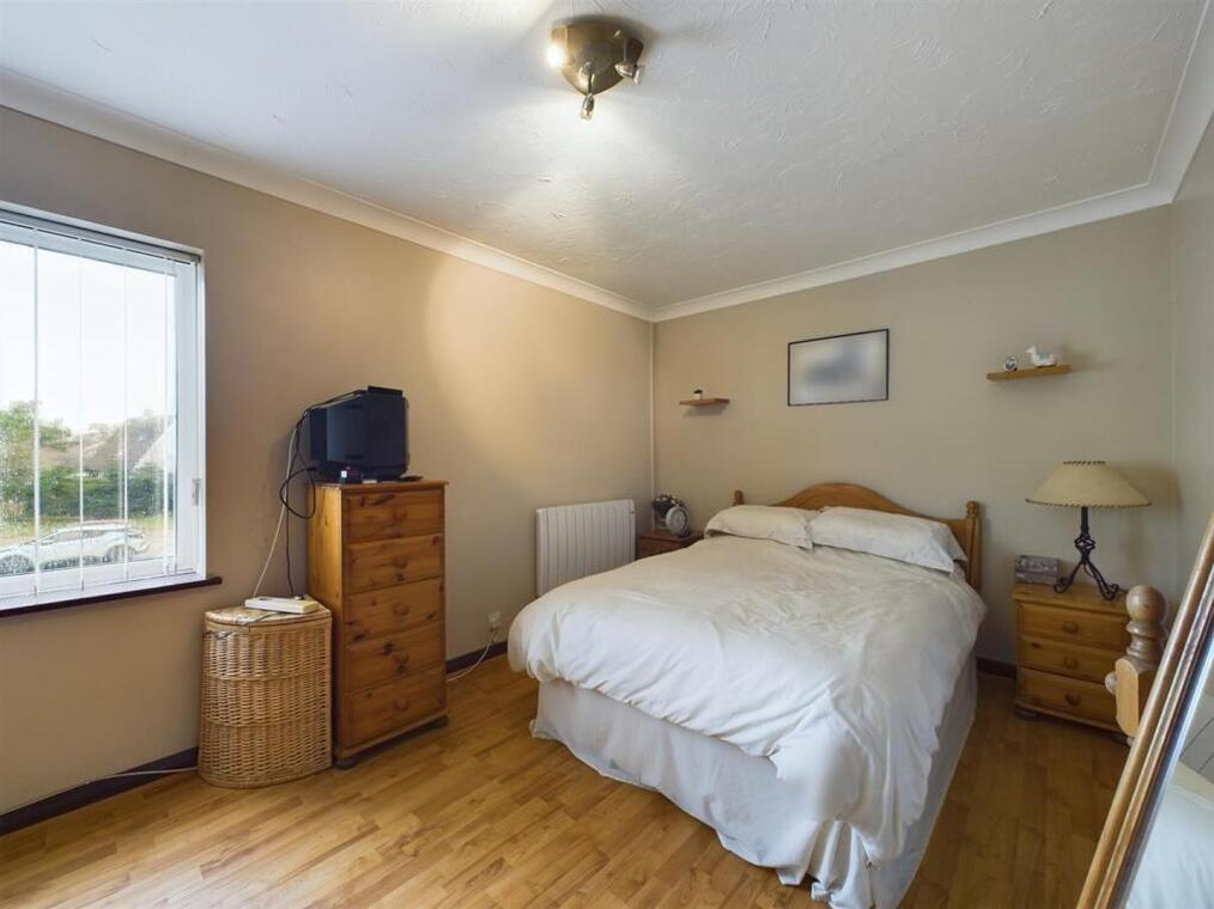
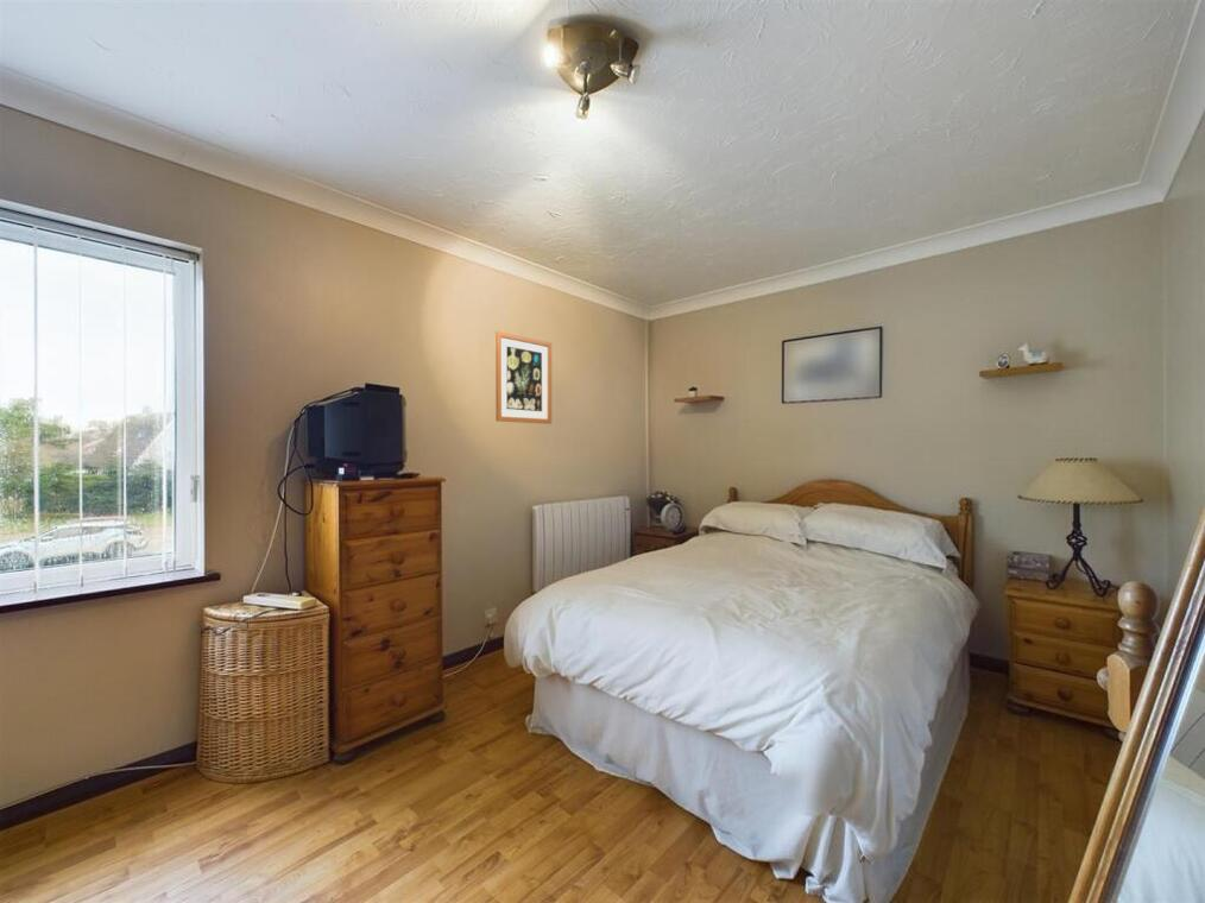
+ wall art (525, 379)
